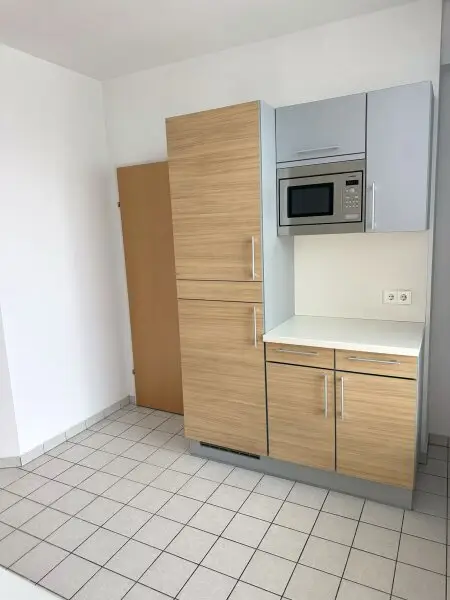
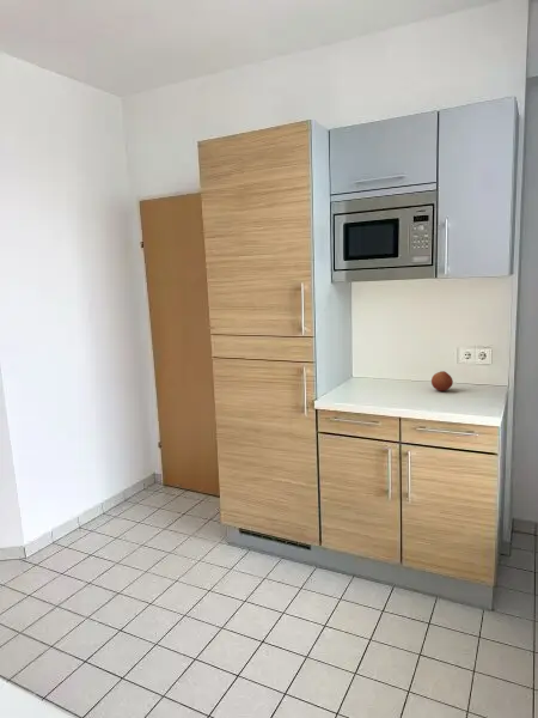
+ fruit (441, 381)
